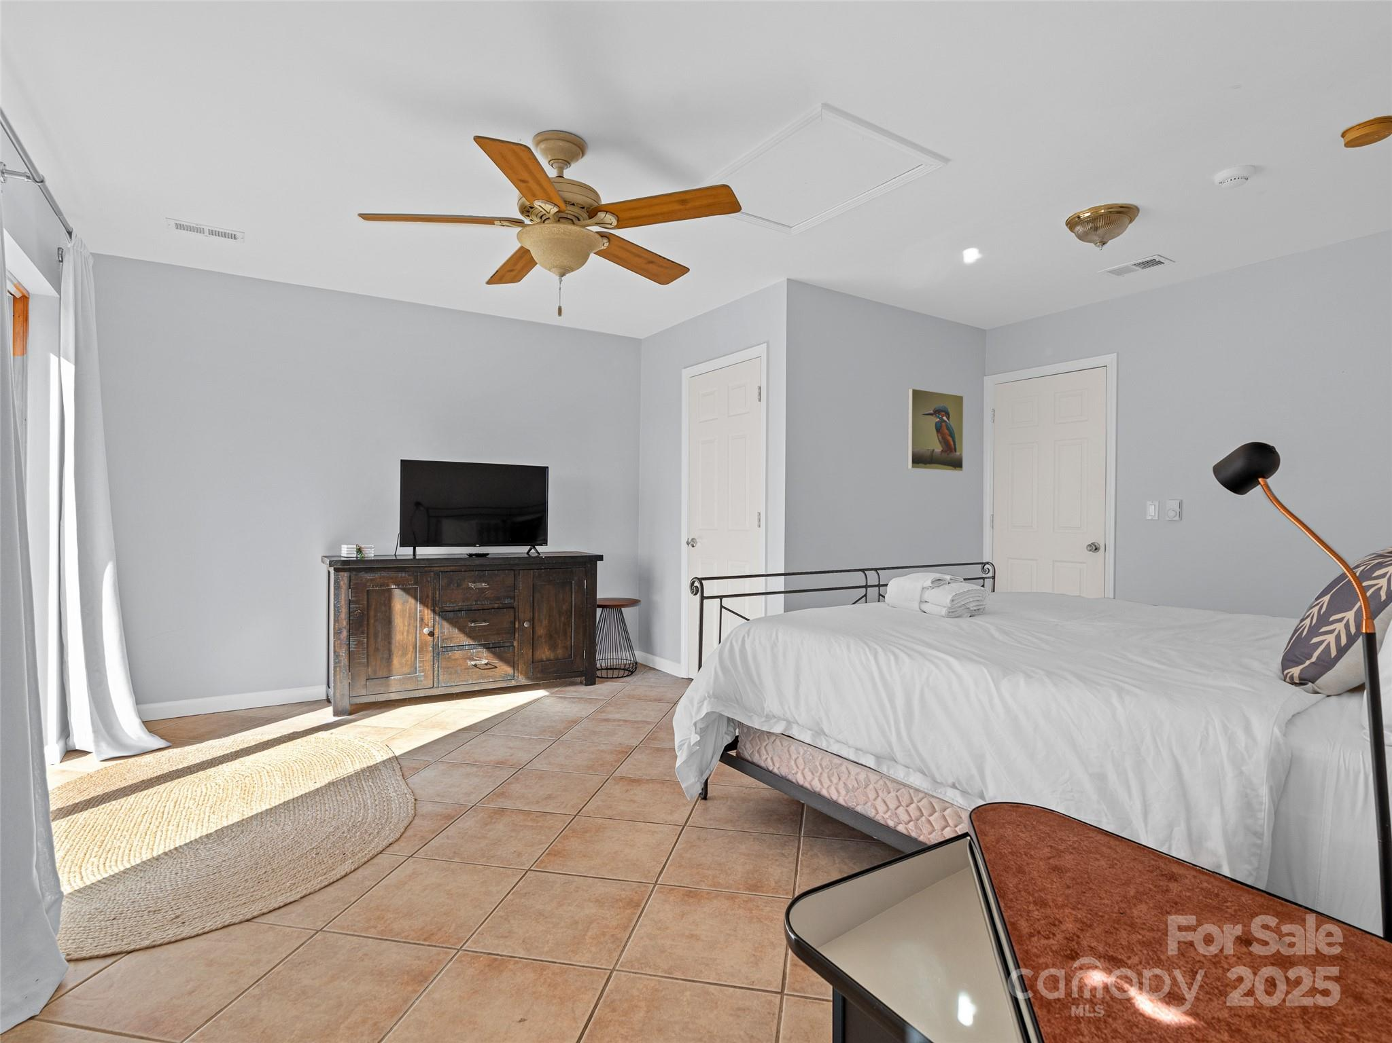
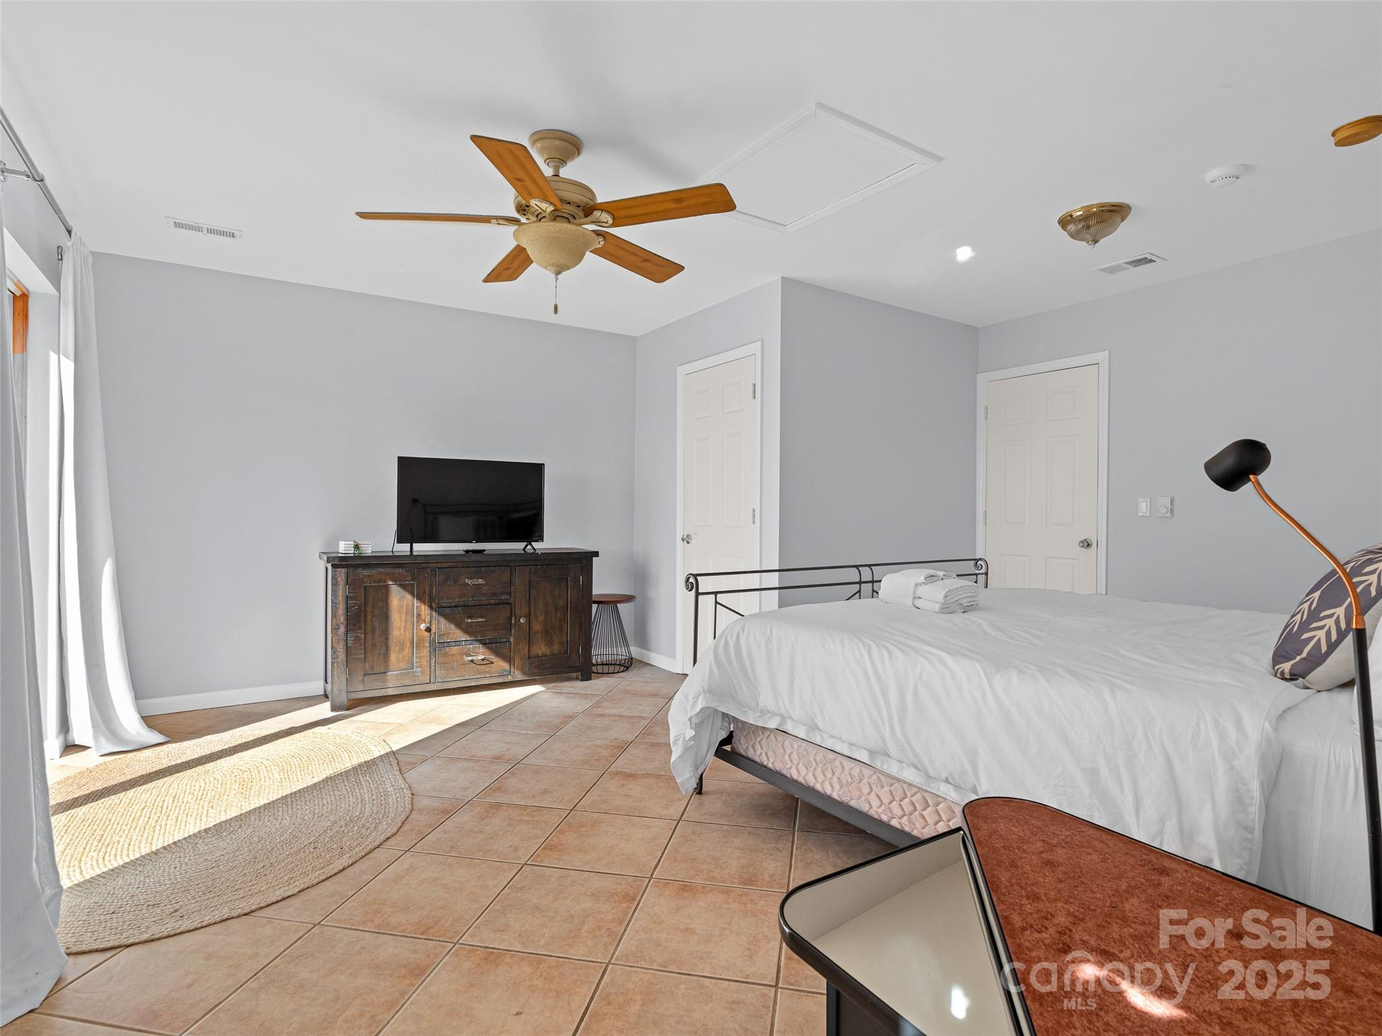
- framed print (936, 432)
